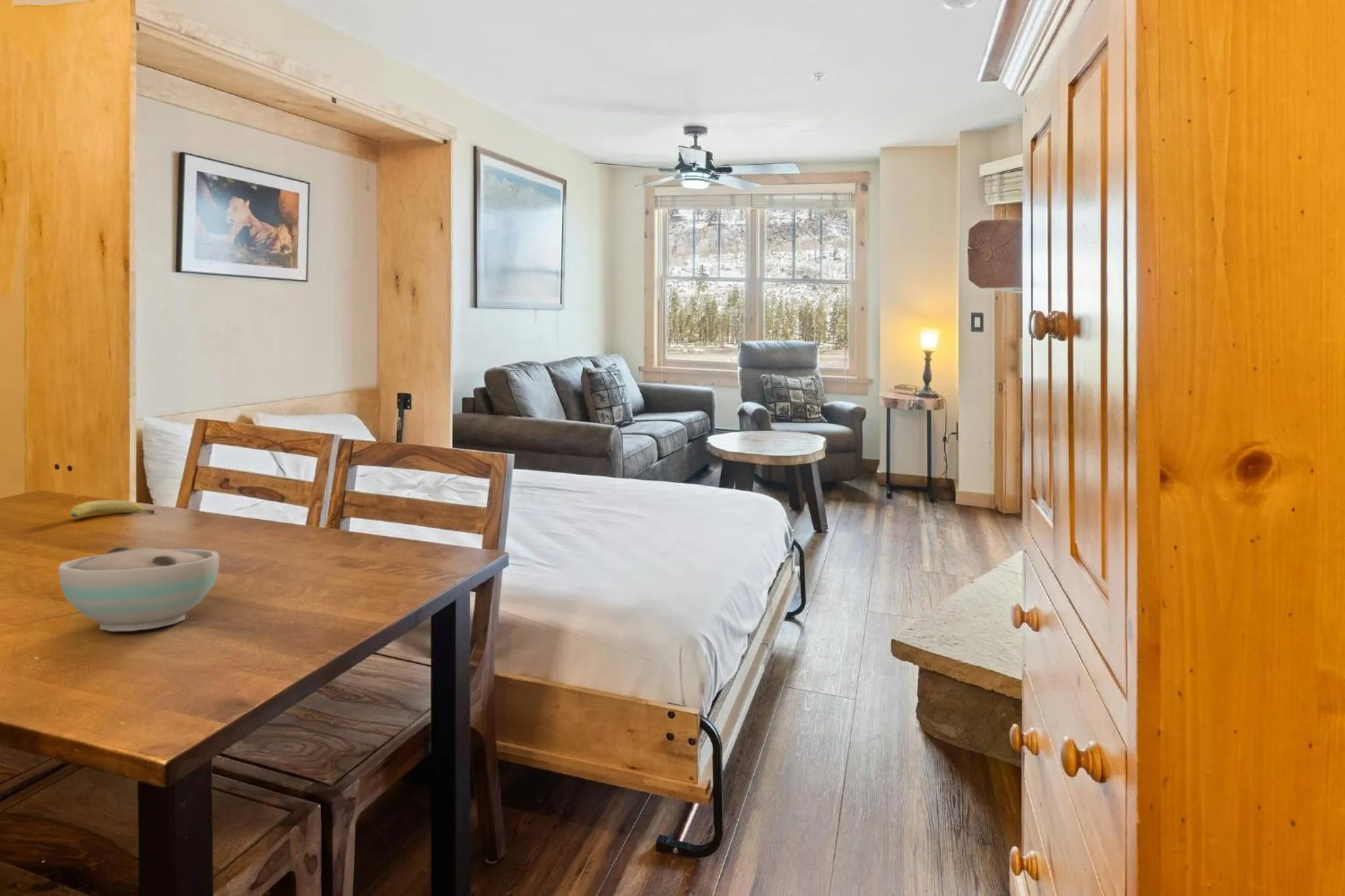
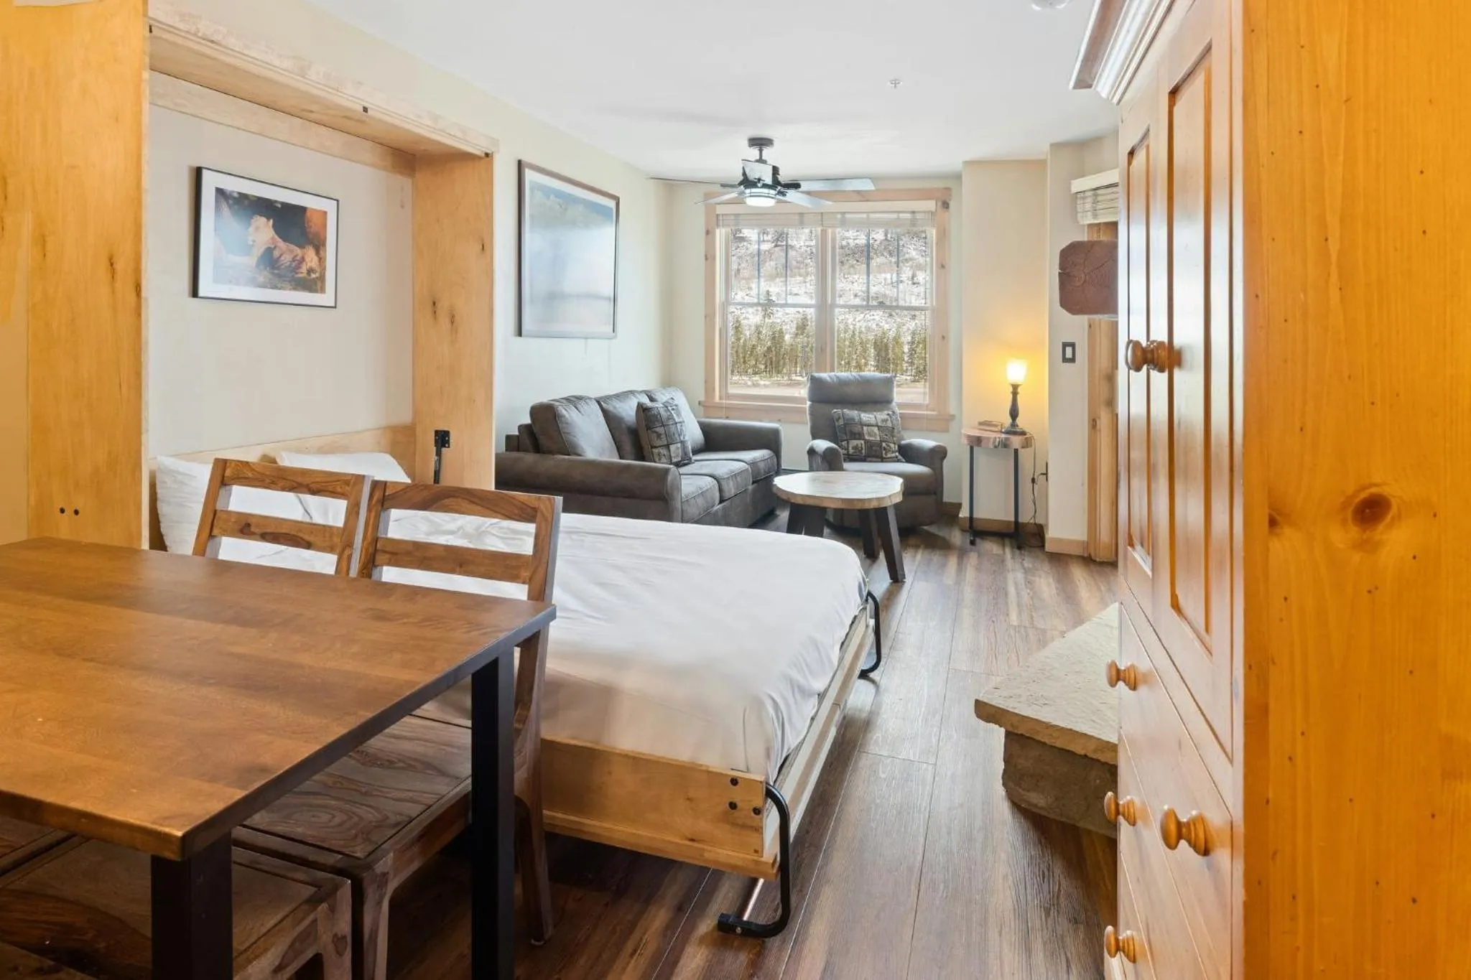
- fruit (110, 508)
- bowl (143, 585)
